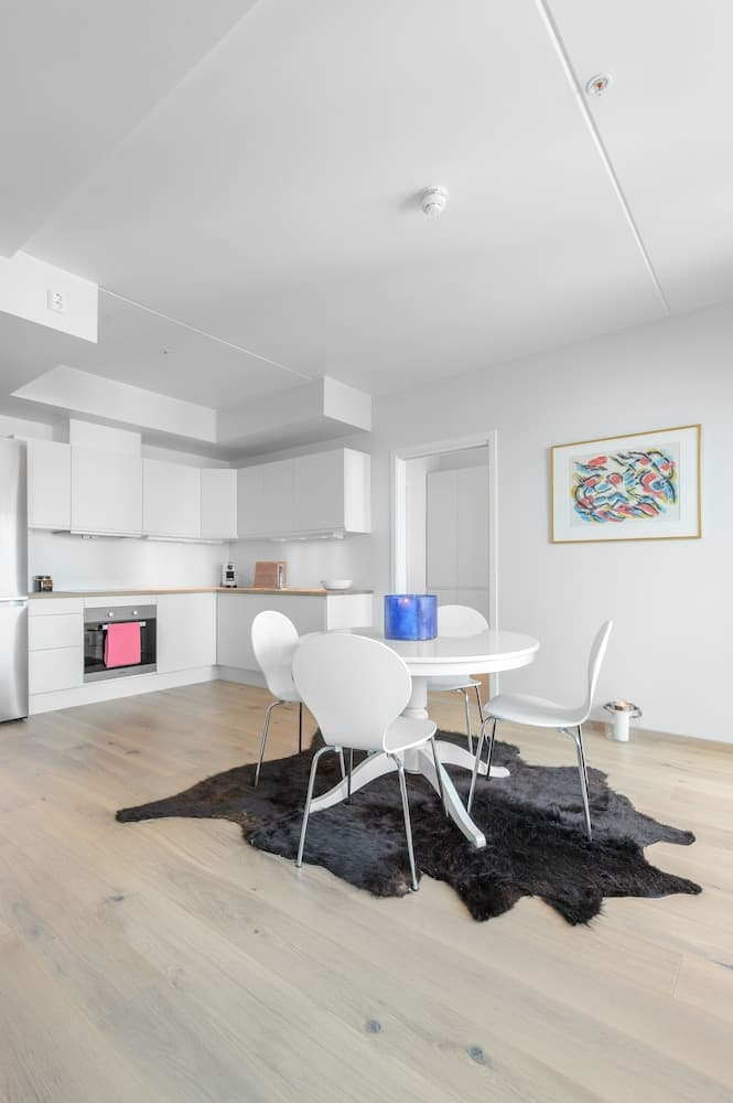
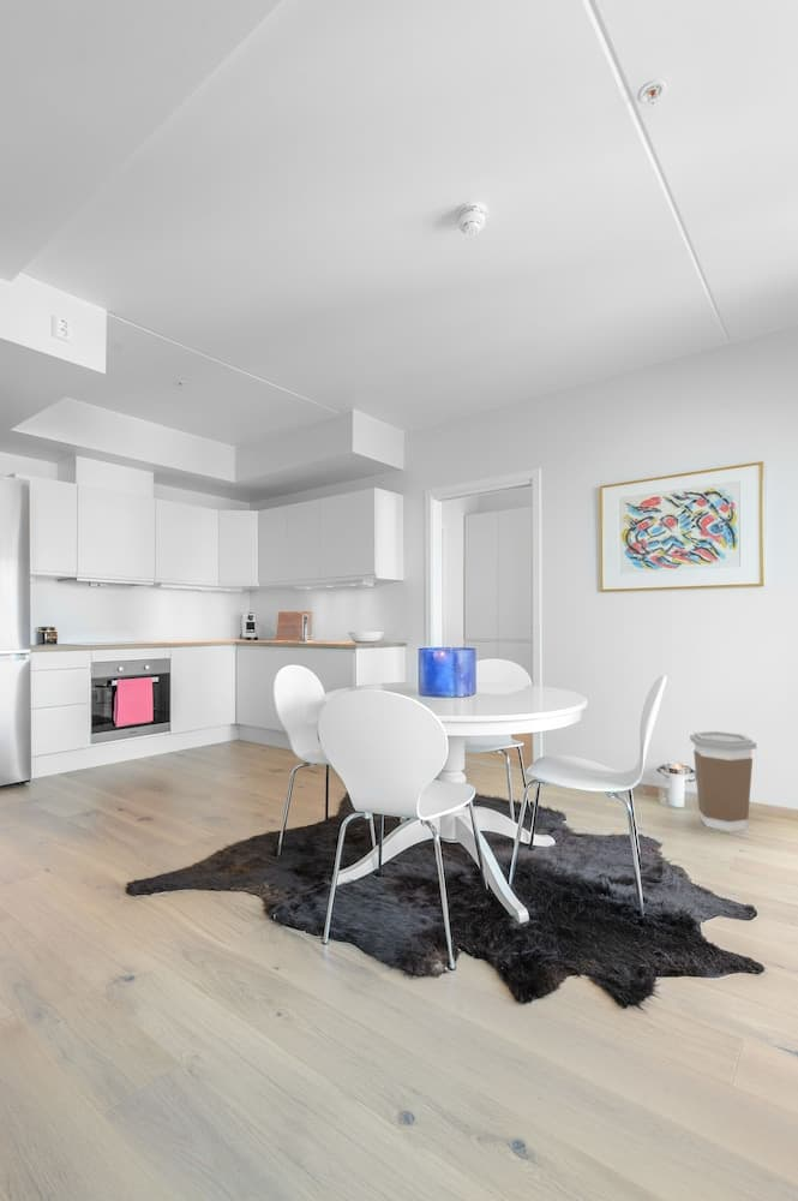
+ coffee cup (722, 779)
